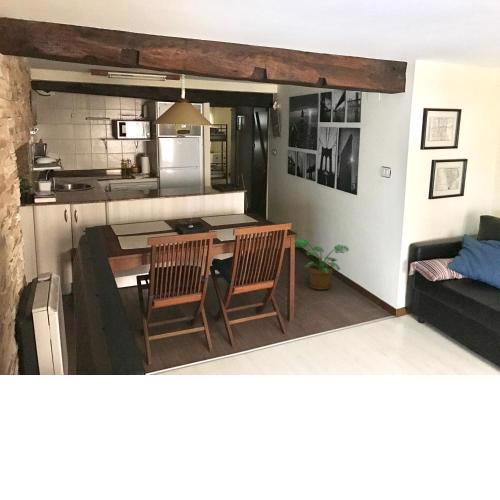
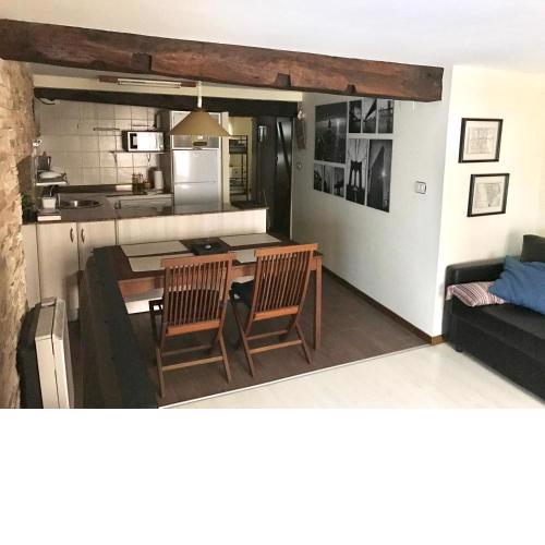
- potted plant (319, 263)
